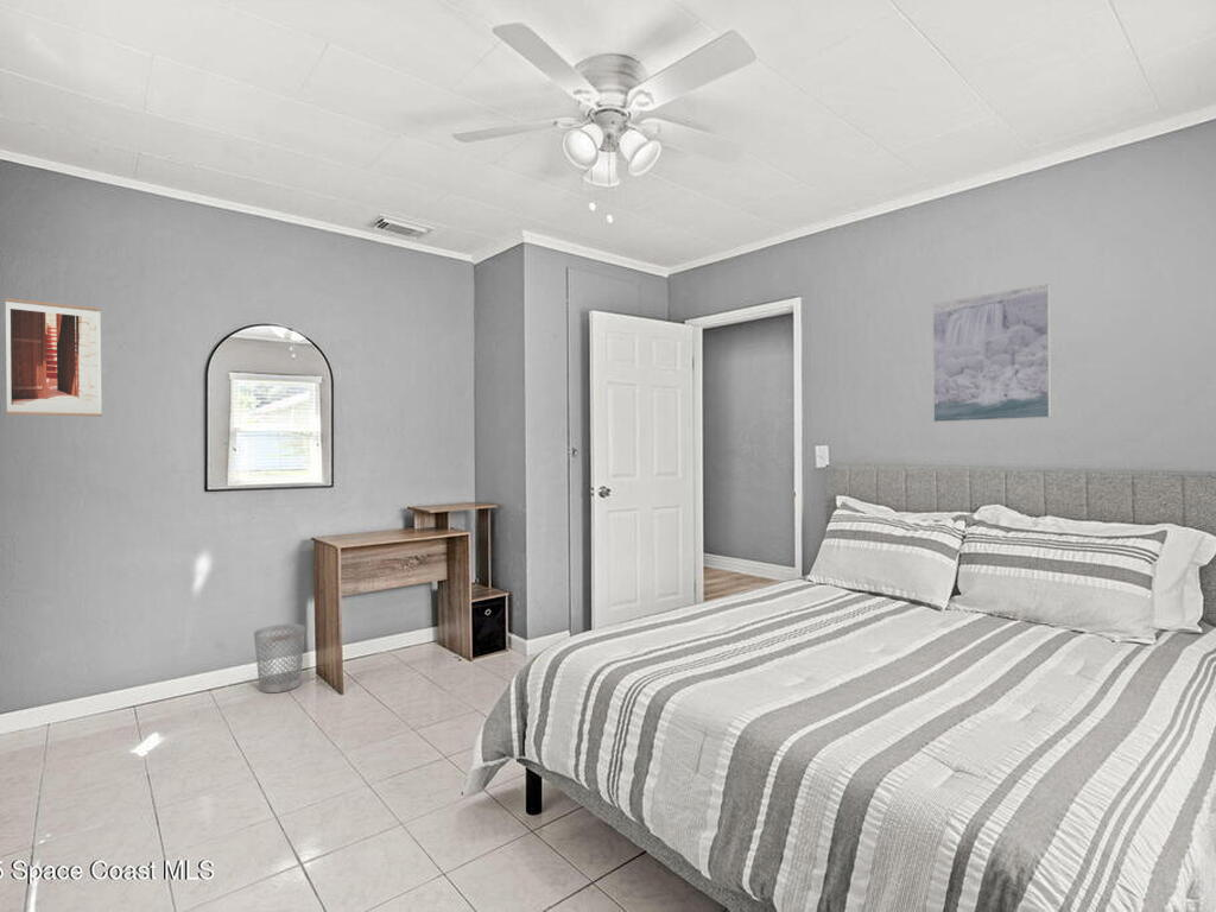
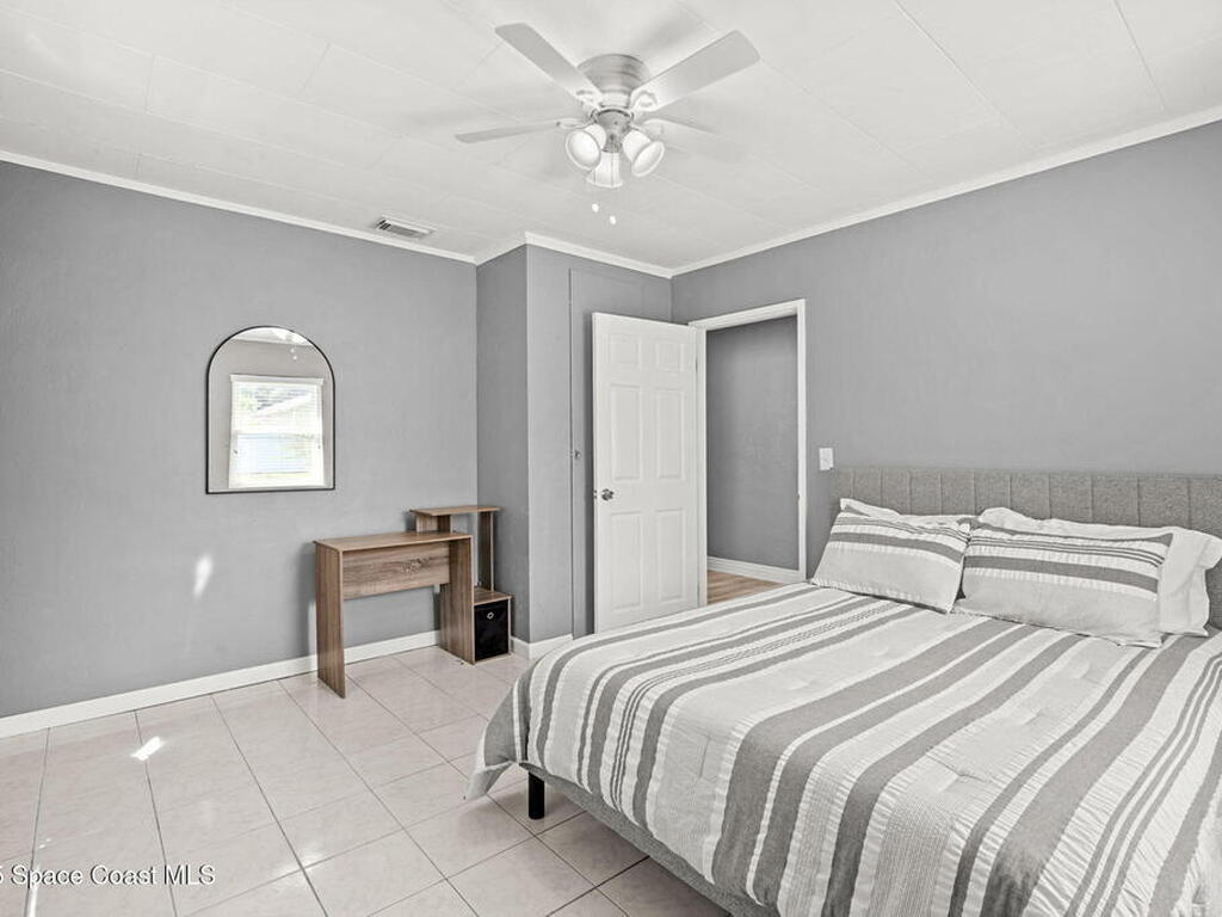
- wall art (55, 359)
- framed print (988, 356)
- wastebasket (279, 658)
